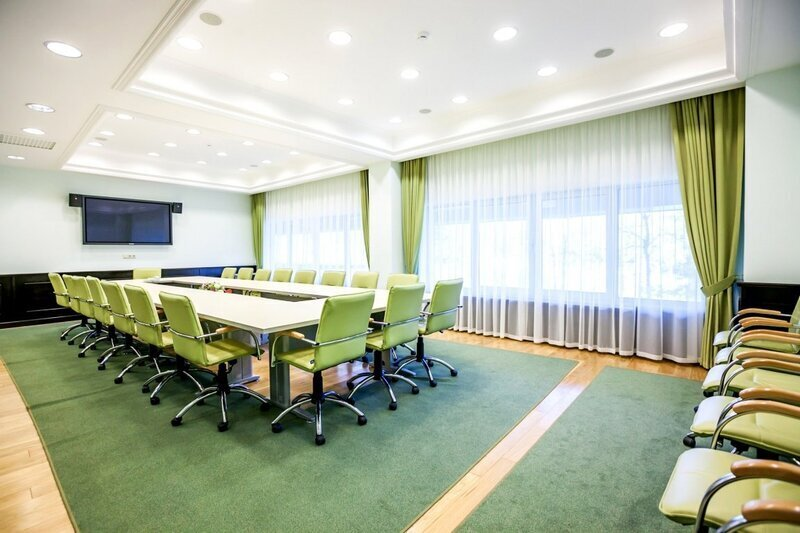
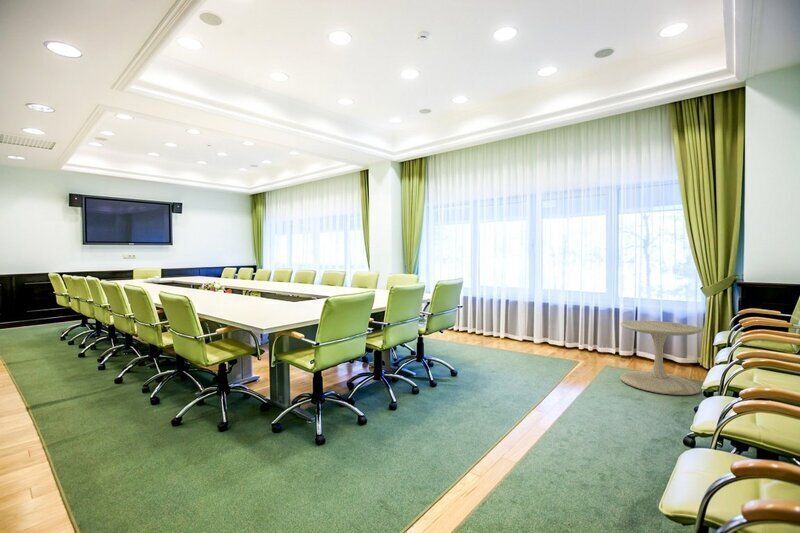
+ side table (658, 354)
